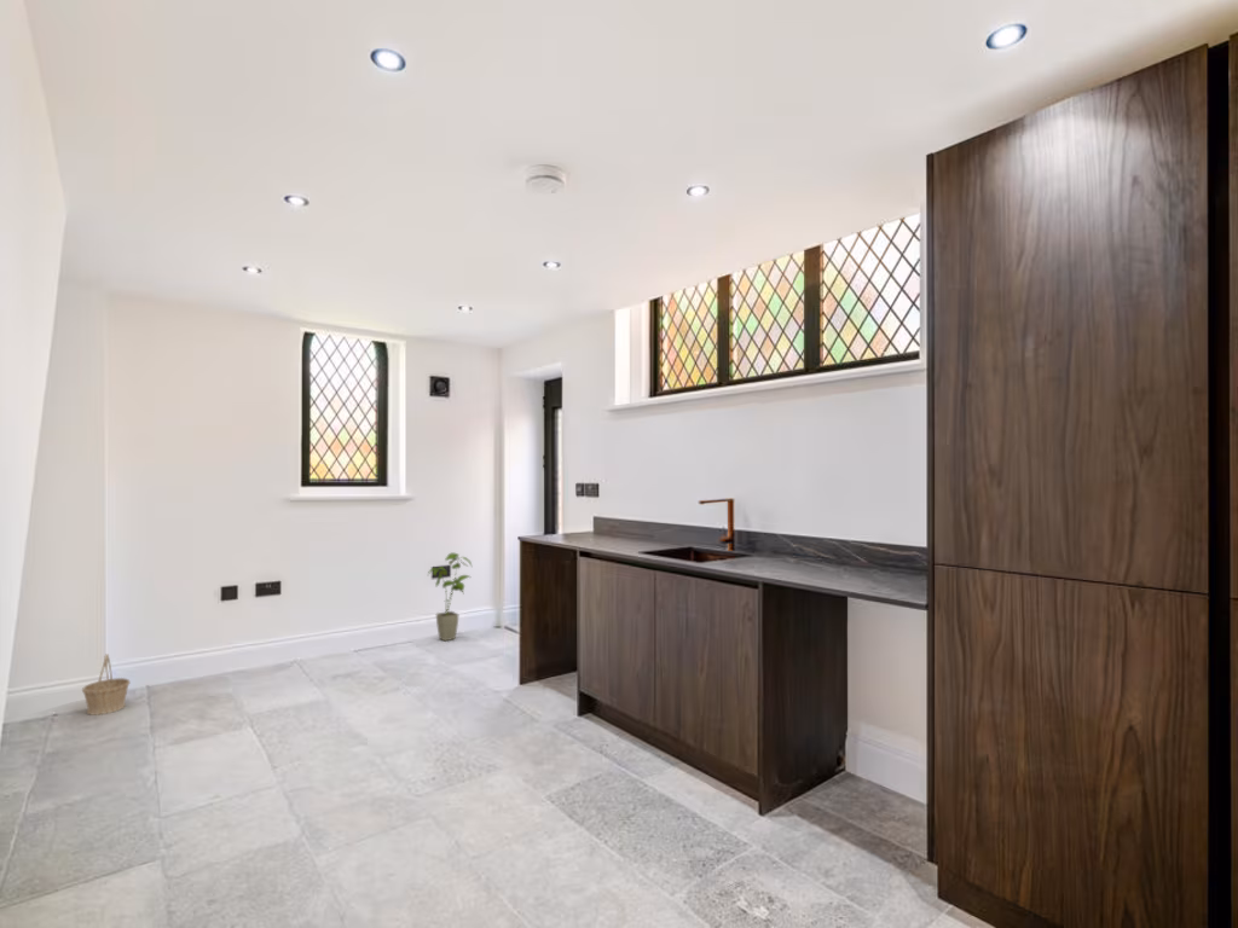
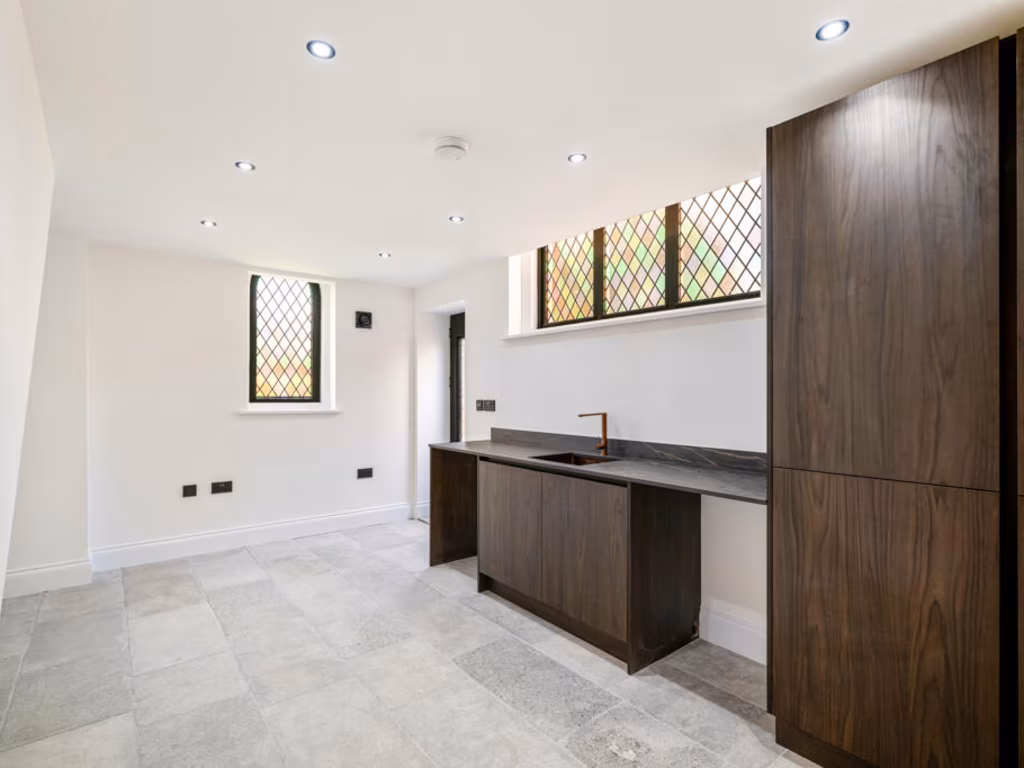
- house plant (451, 594)
- basket (106, 682)
